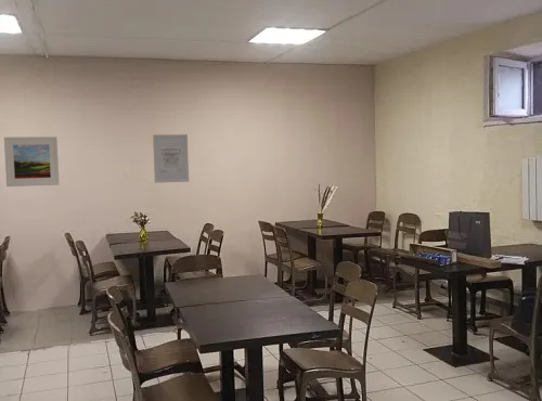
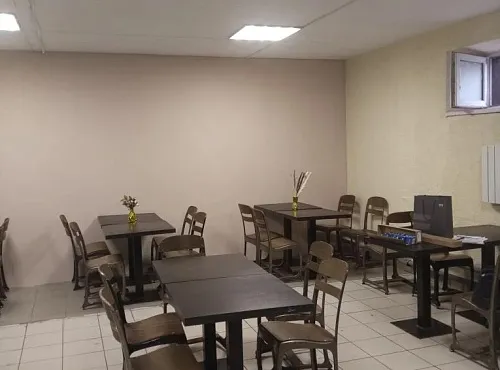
- wall art (170, 158)
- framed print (31, 160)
